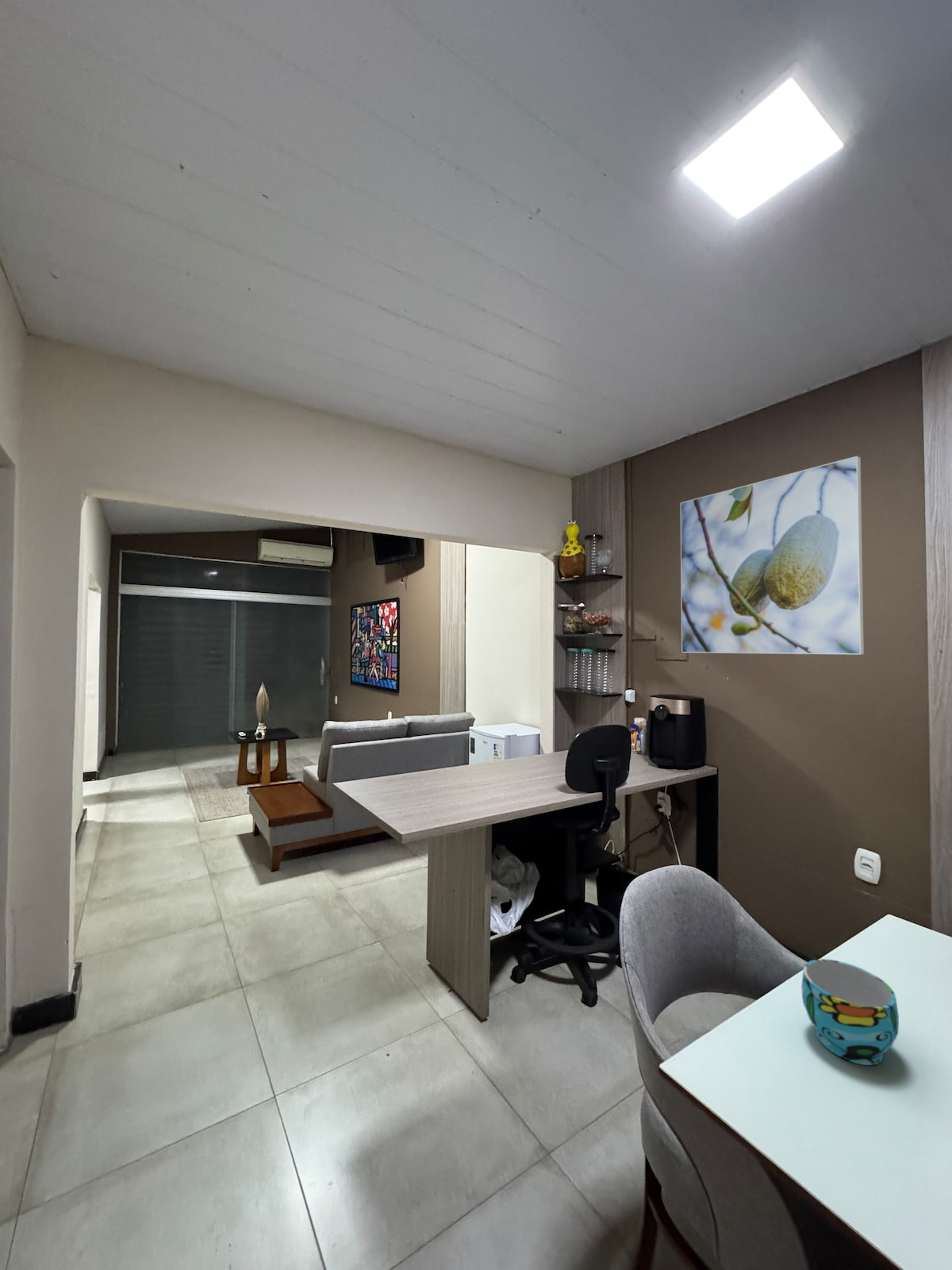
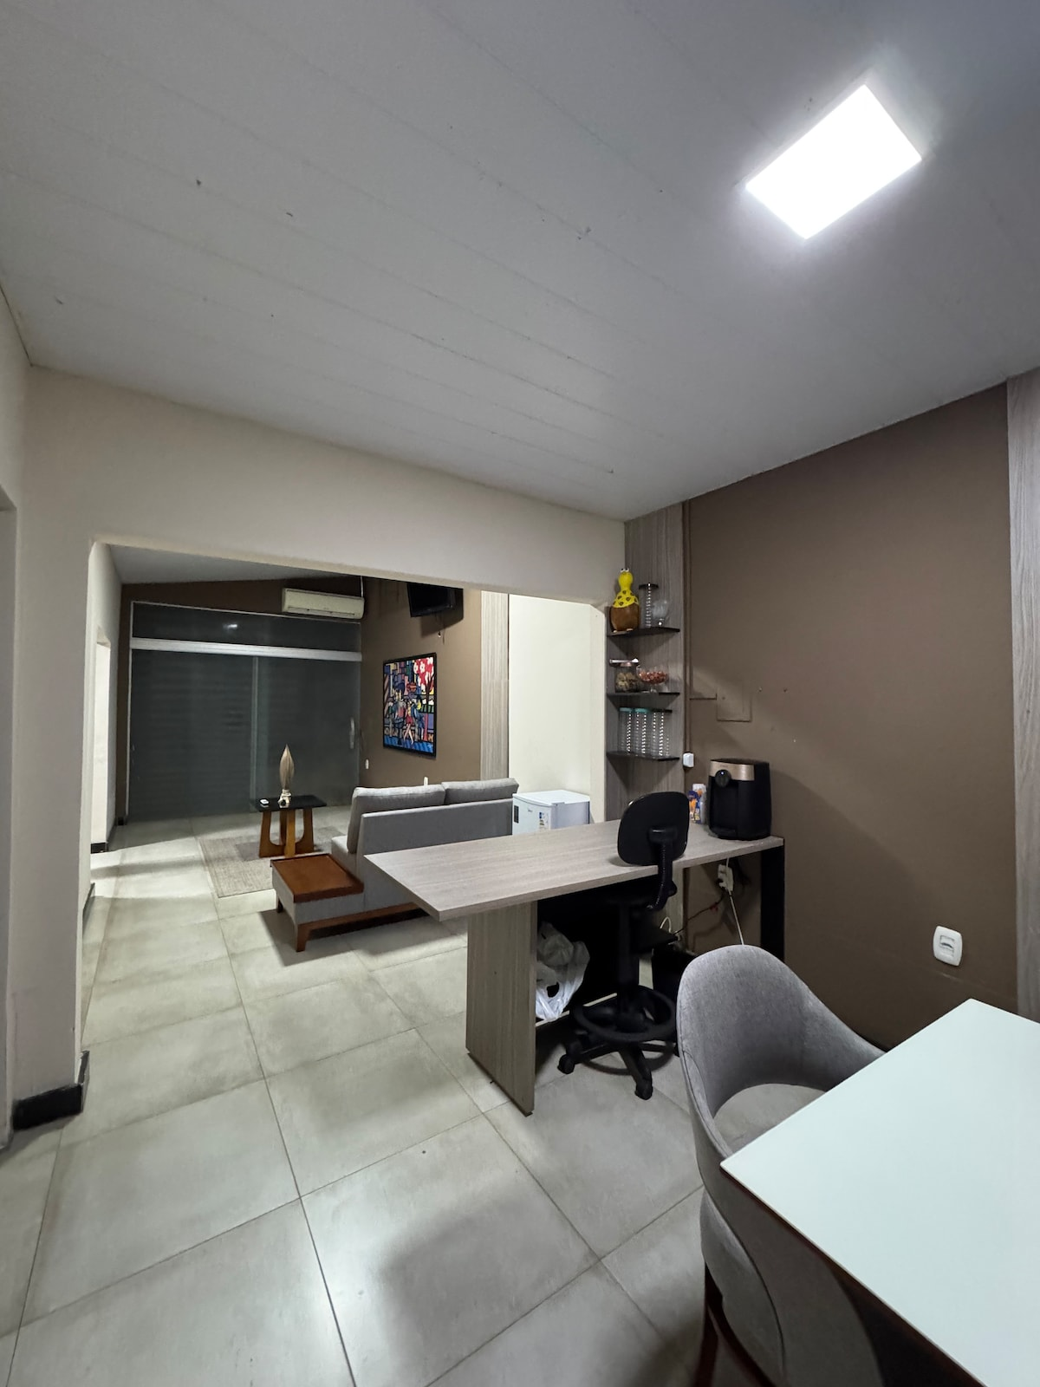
- cup (847, 1010)
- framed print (759, 568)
